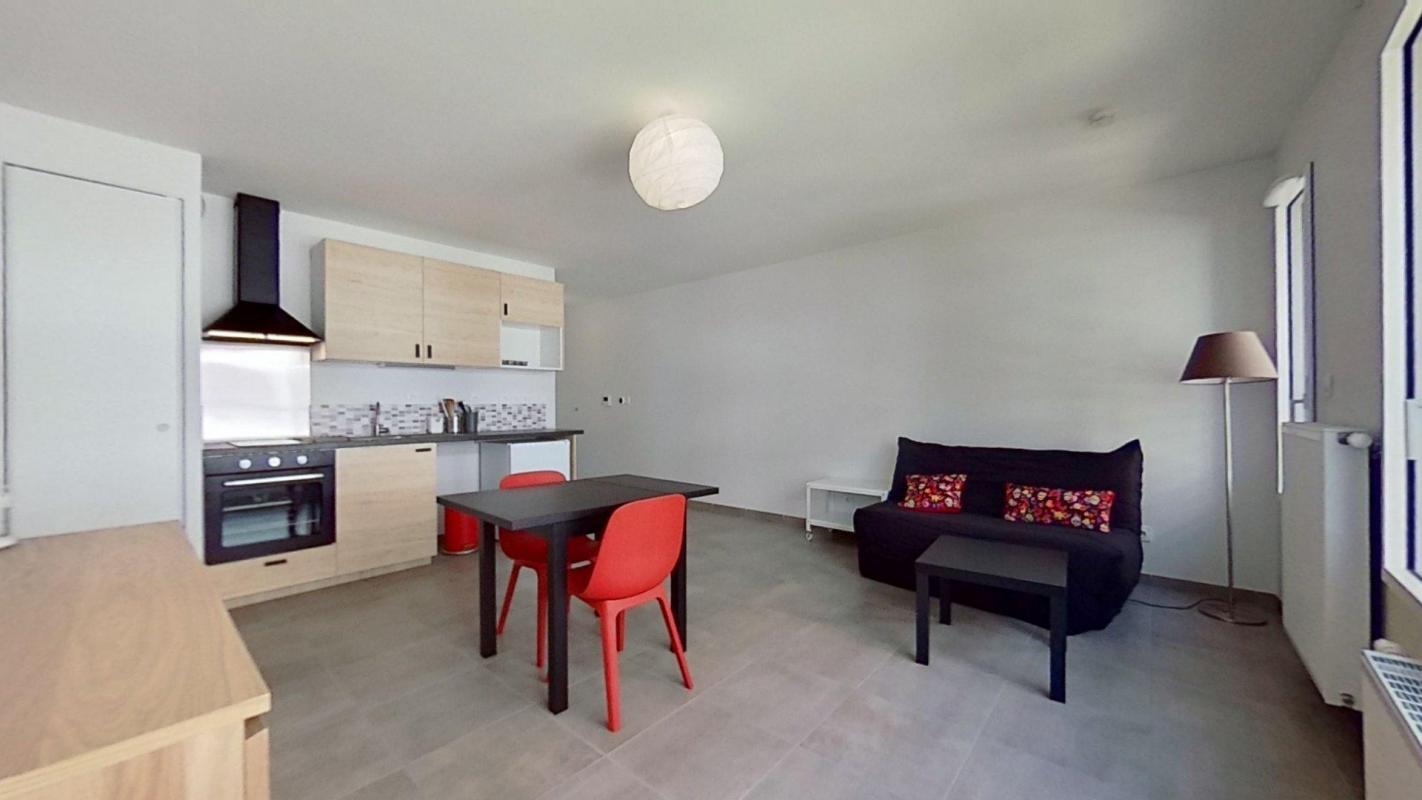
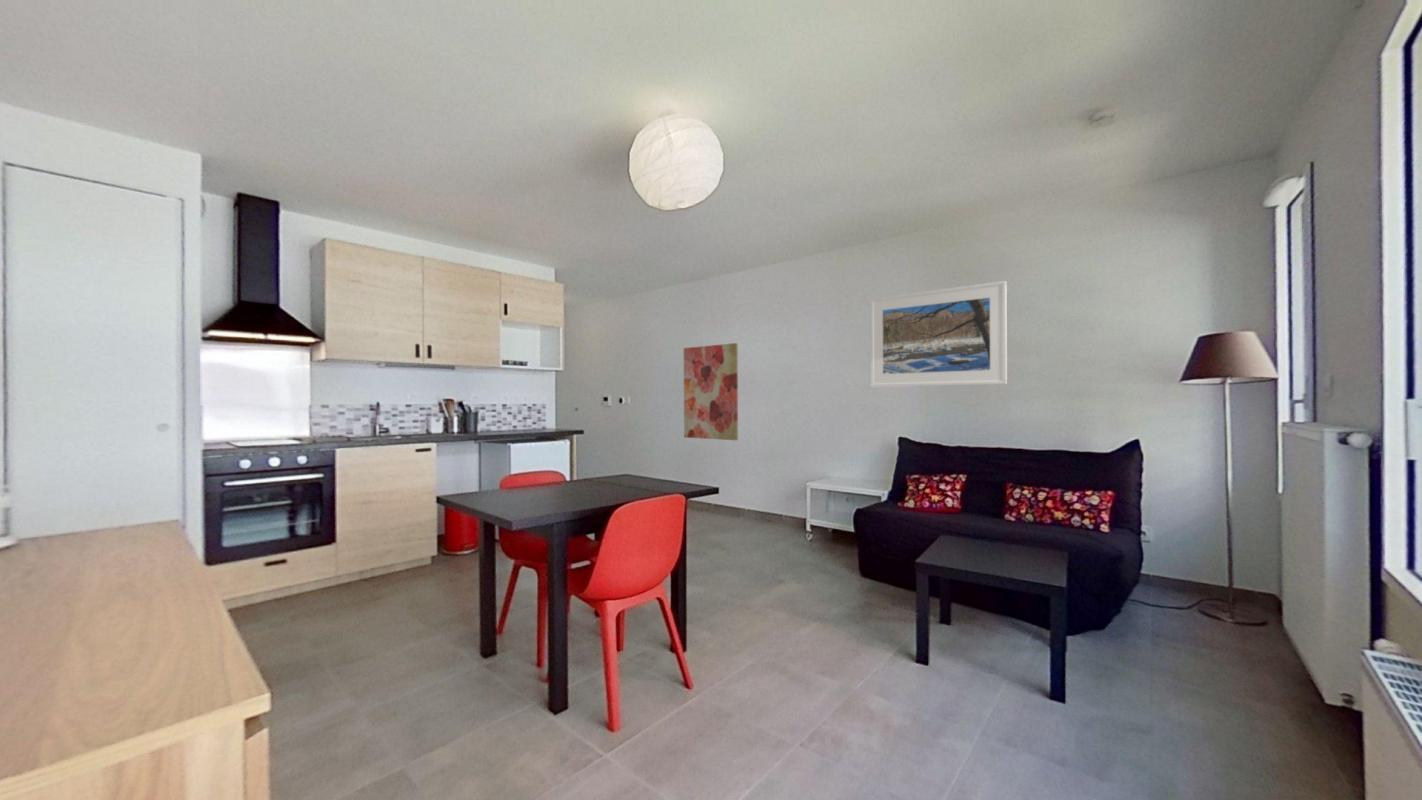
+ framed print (933, 338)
+ wall art (709, 392)
